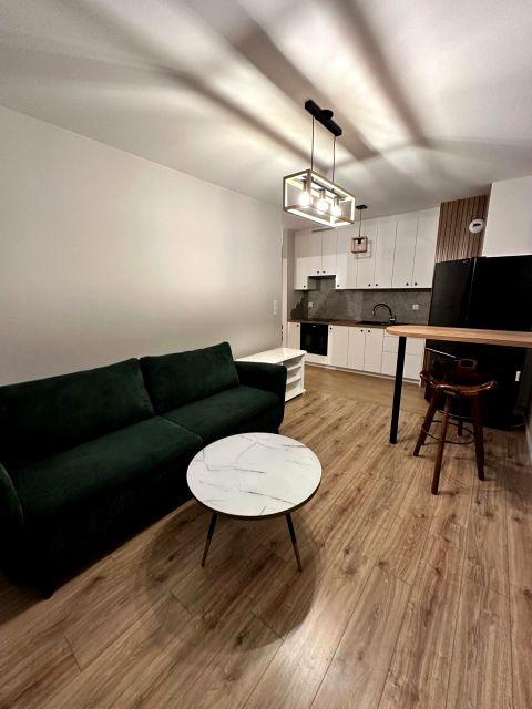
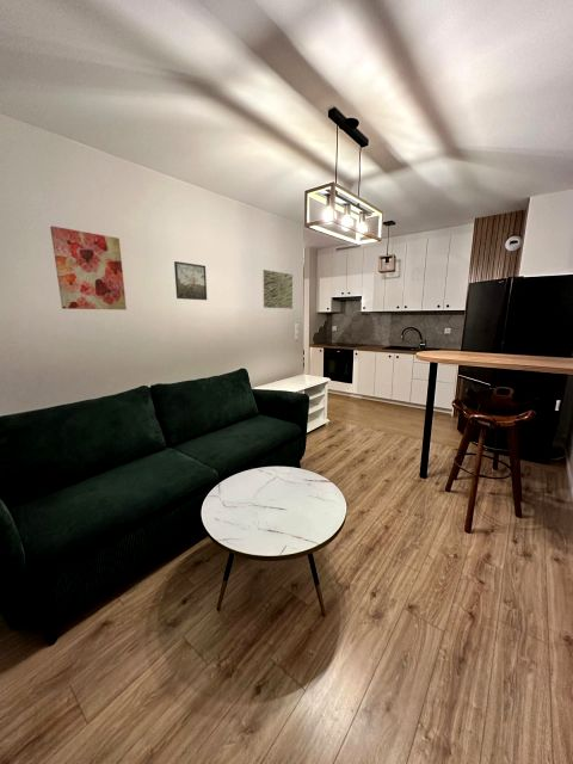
+ wall art (91, 271)
+ wall art (278, 290)
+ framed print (191, 282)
